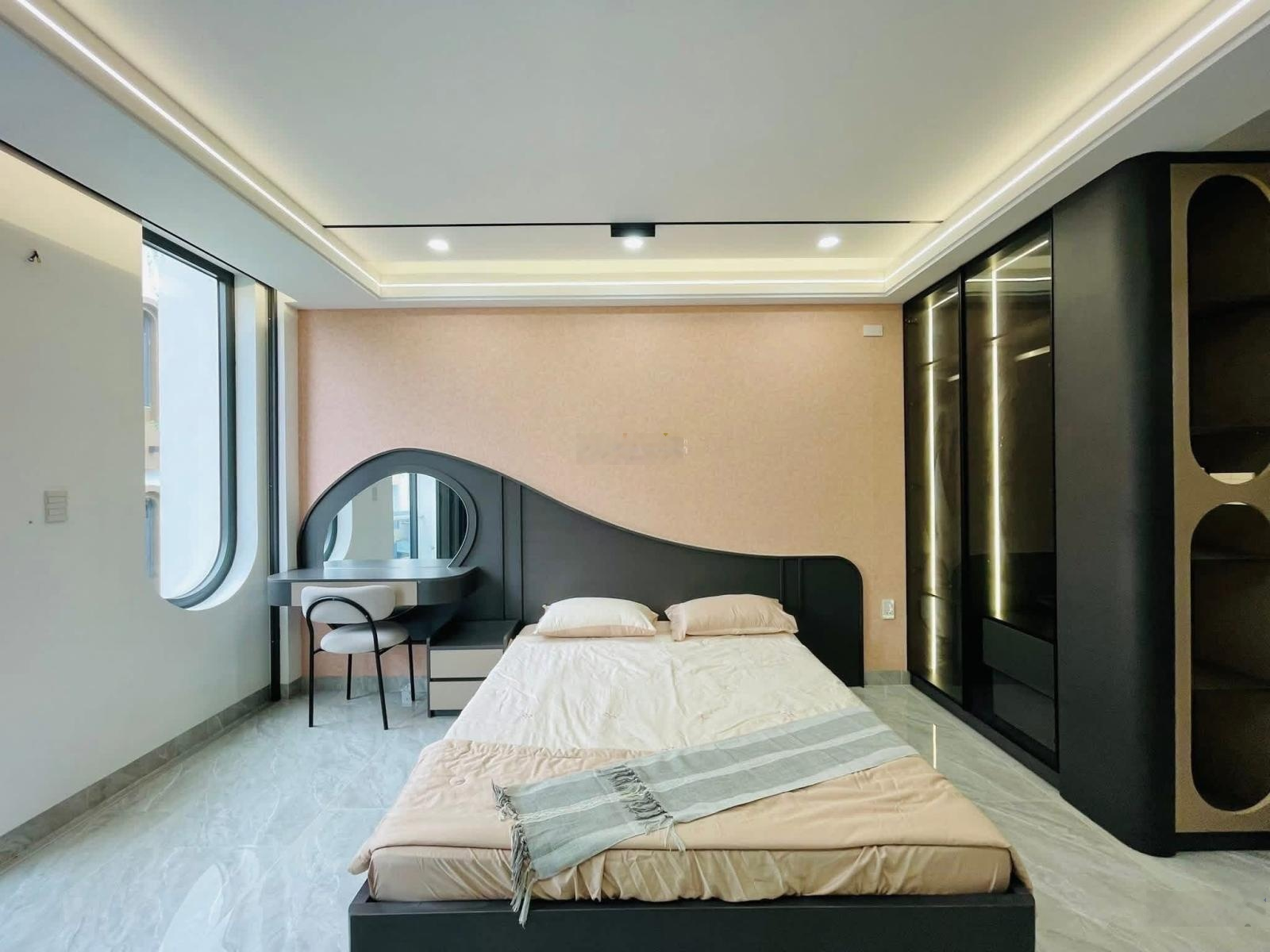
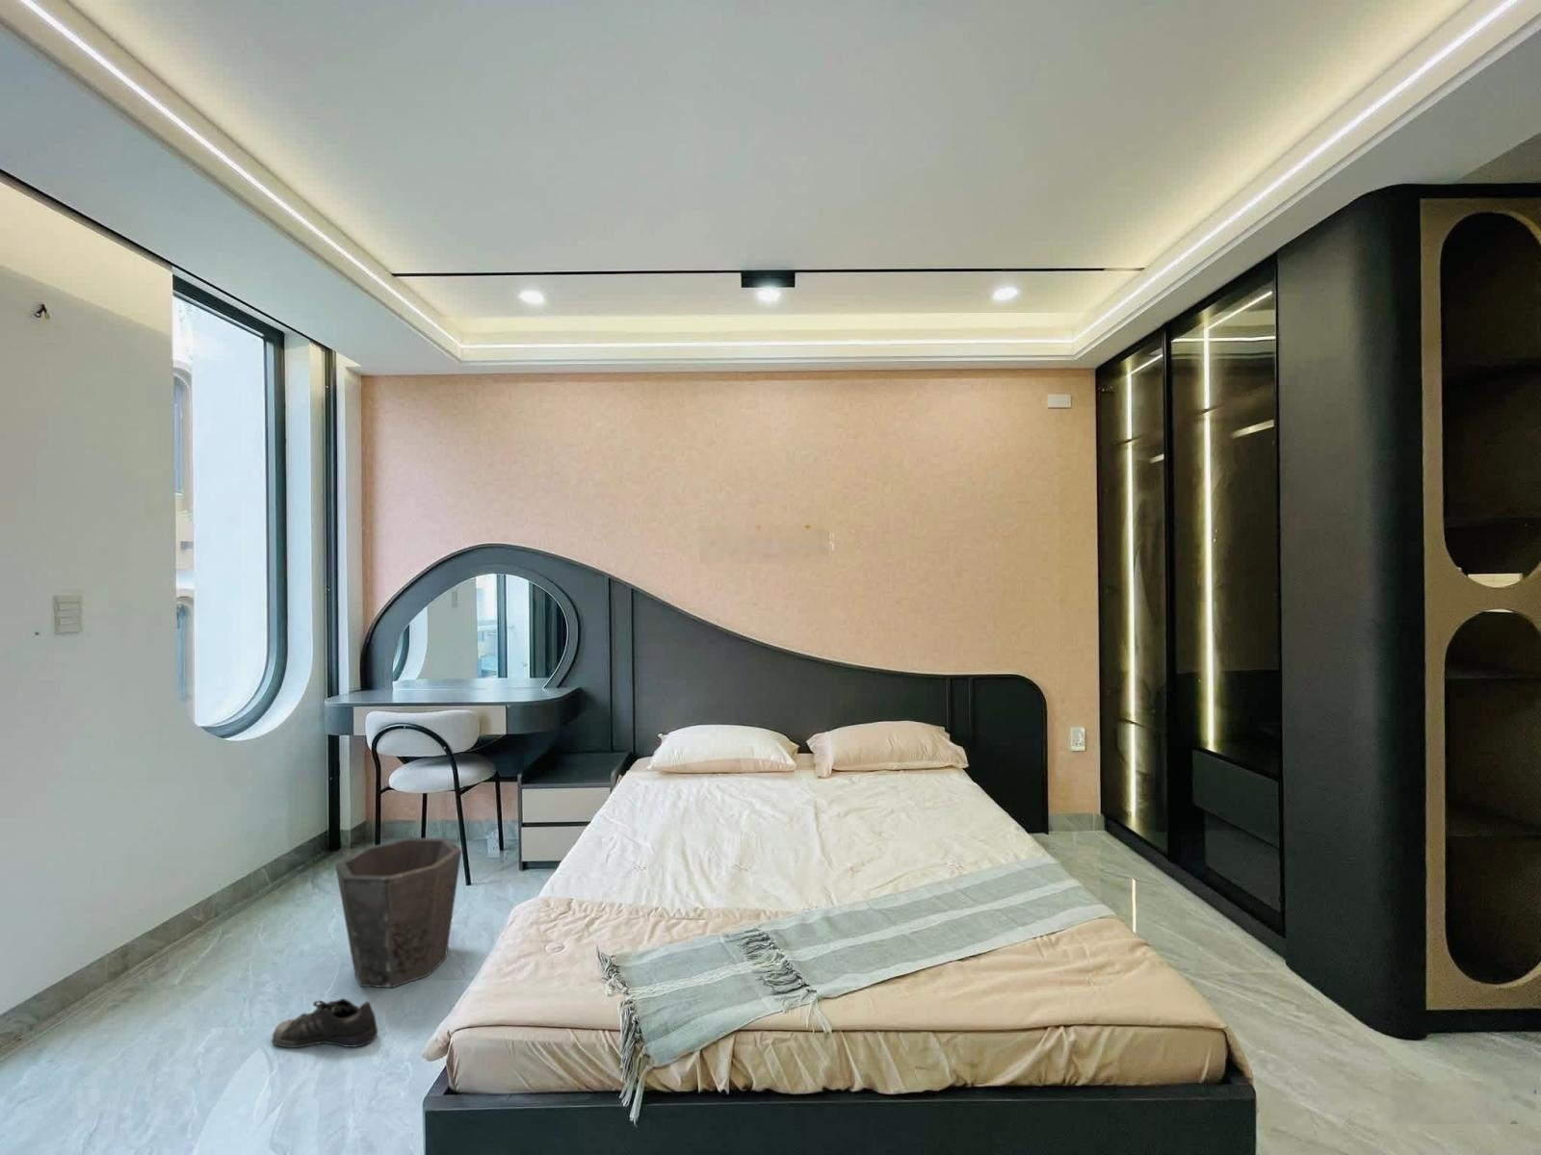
+ shoe (325, 1015)
+ waste bin (399, 910)
